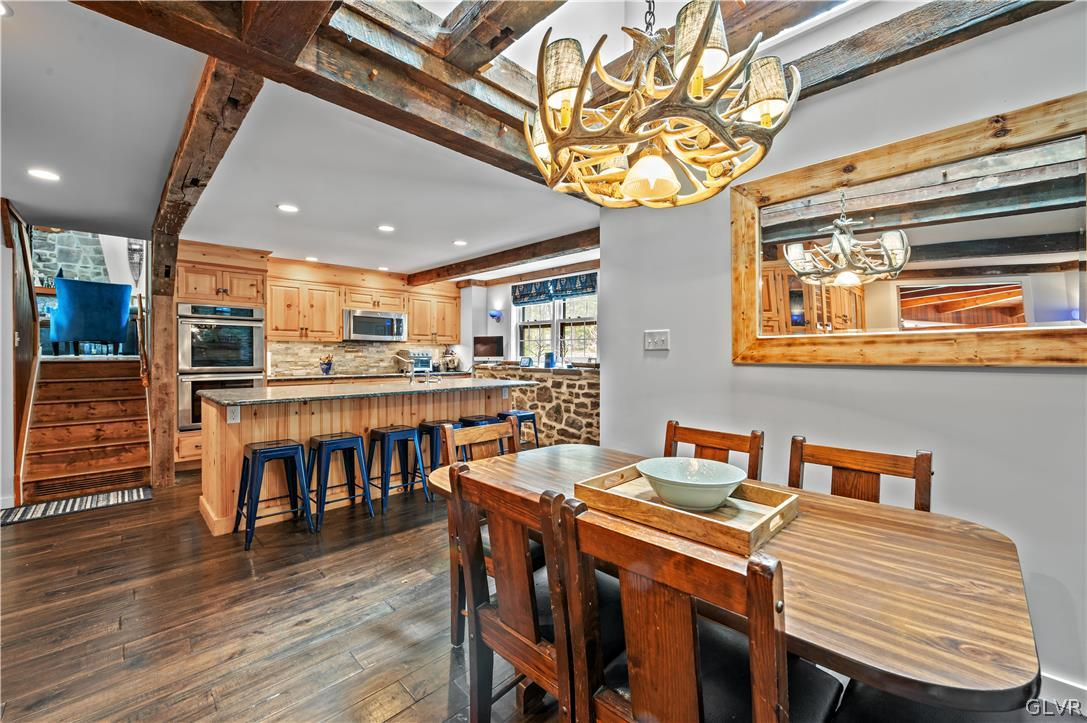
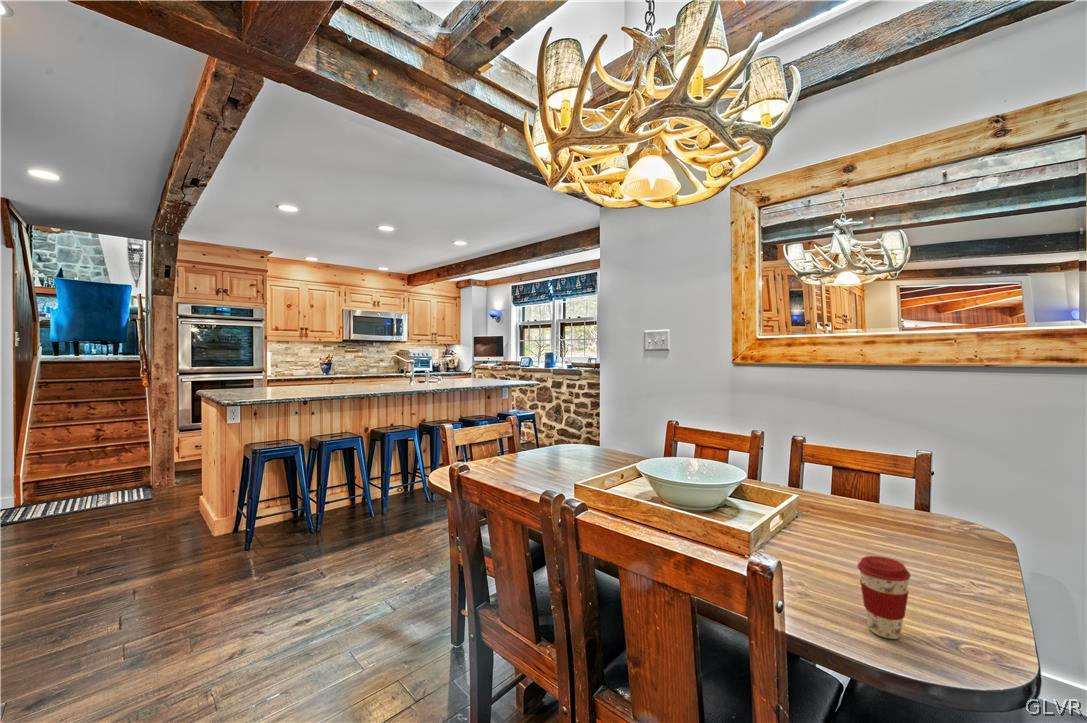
+ coffee cup (883, 596)
